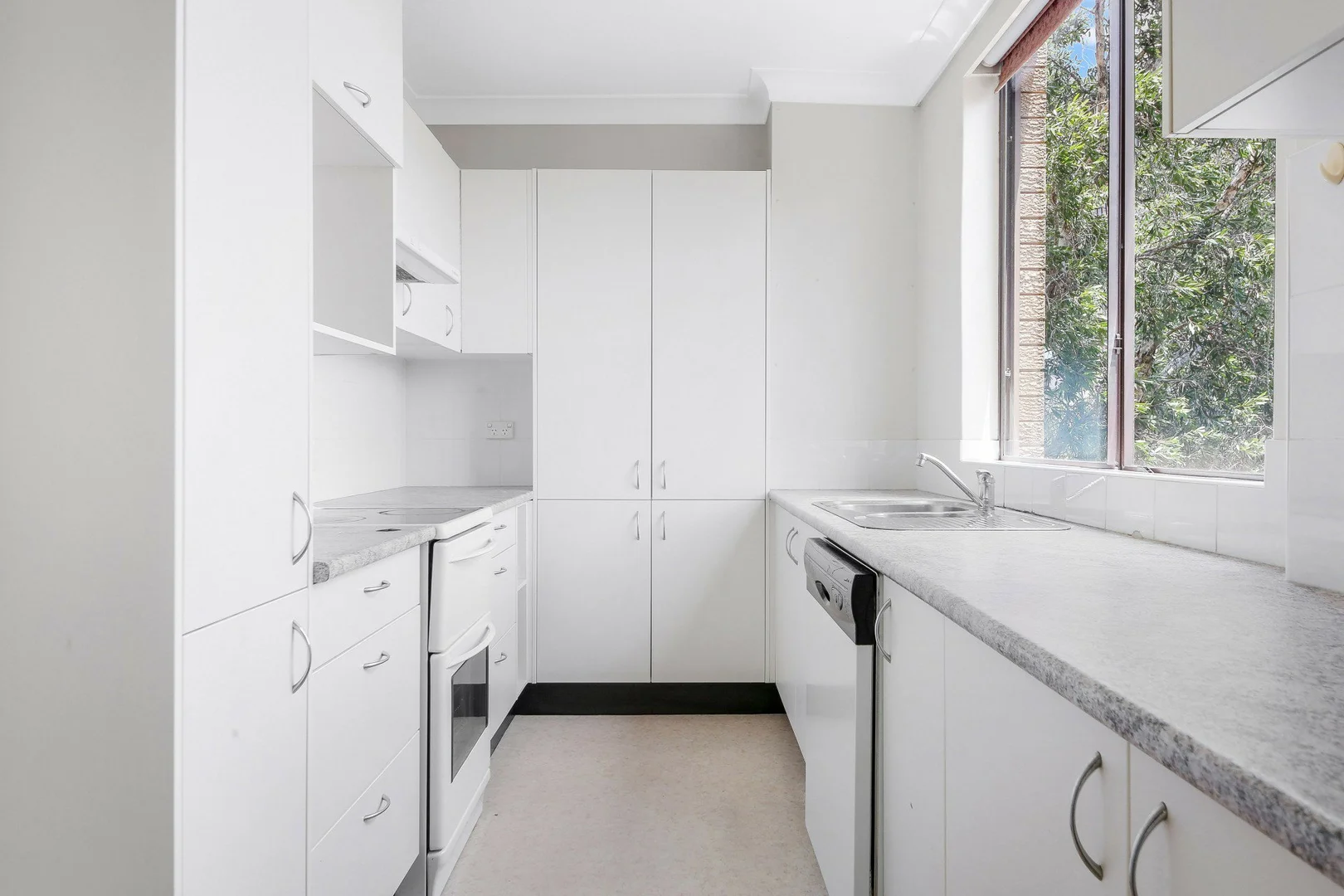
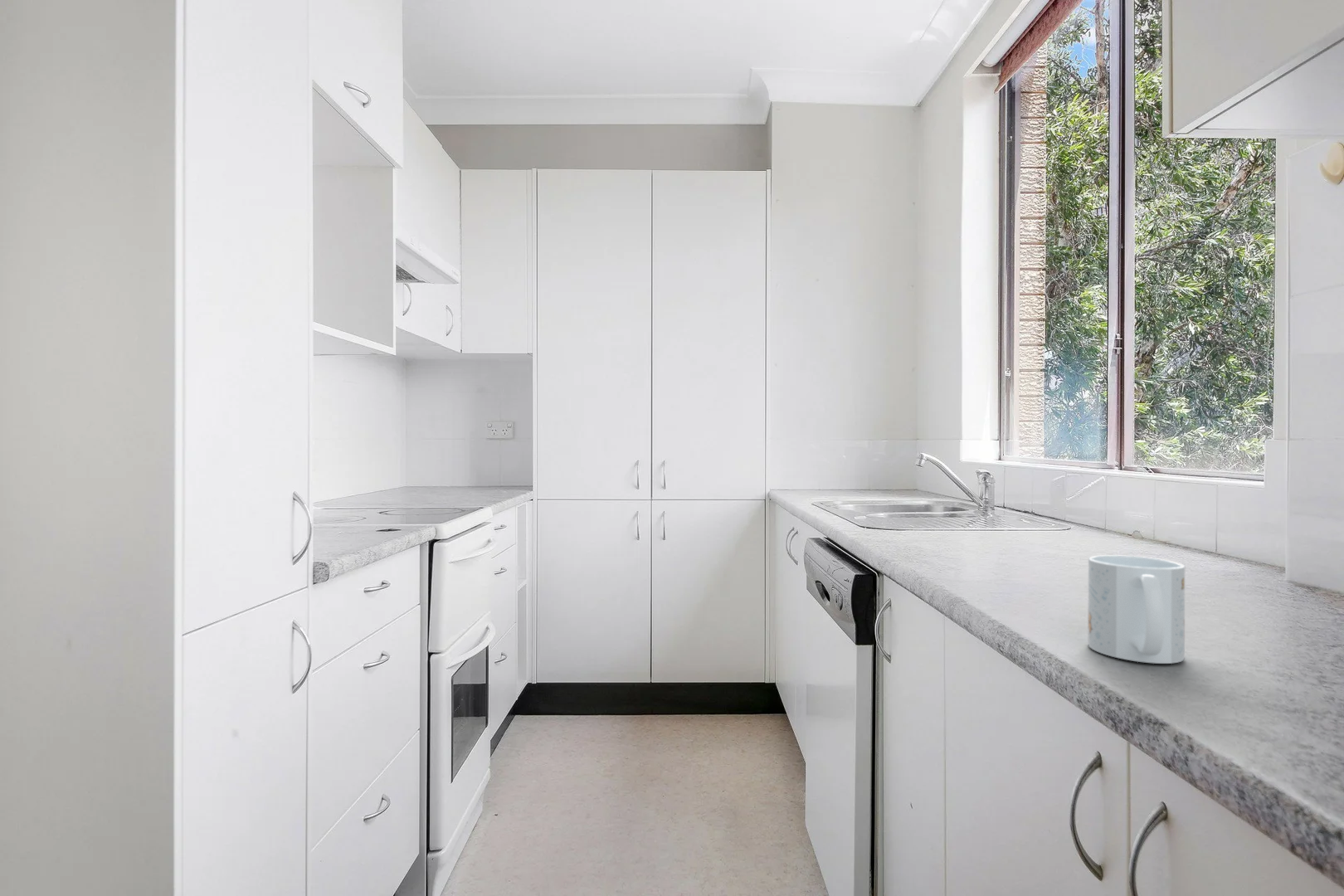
+ mug (1139, 610)
